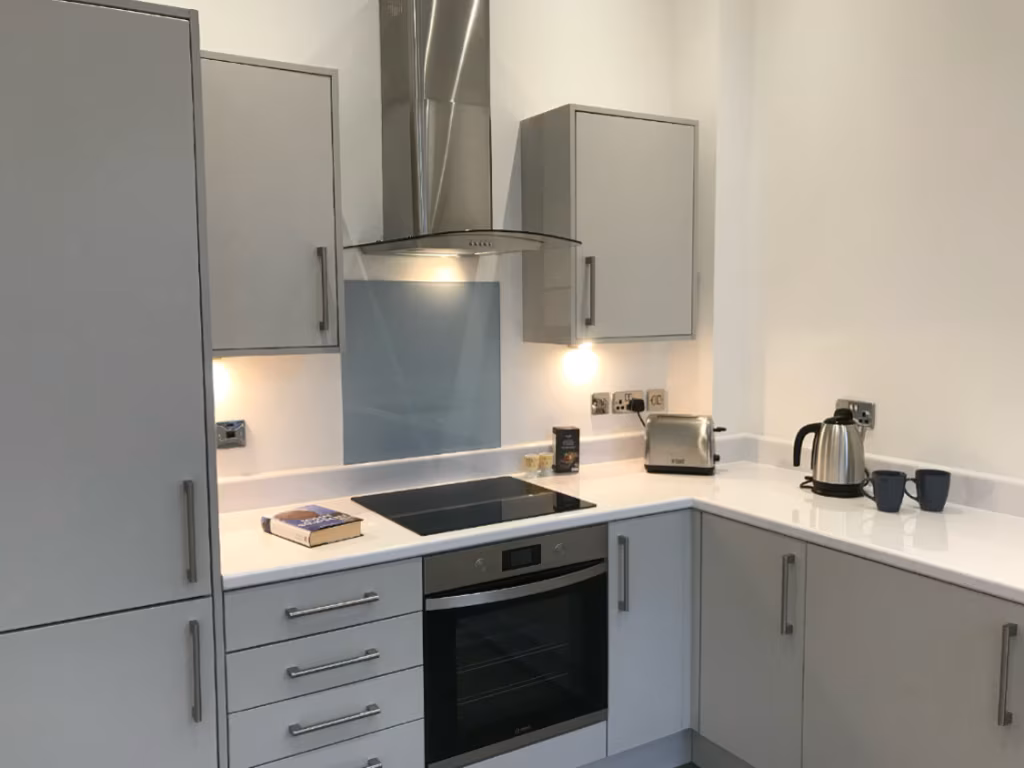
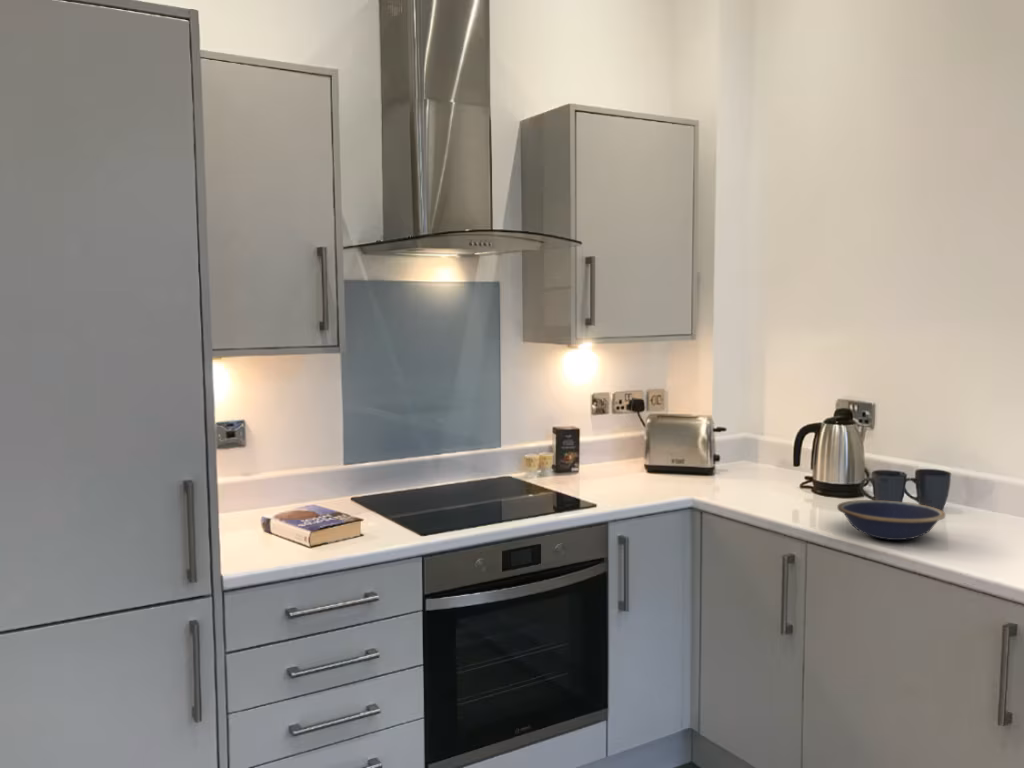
+ bowl (889, 523)
